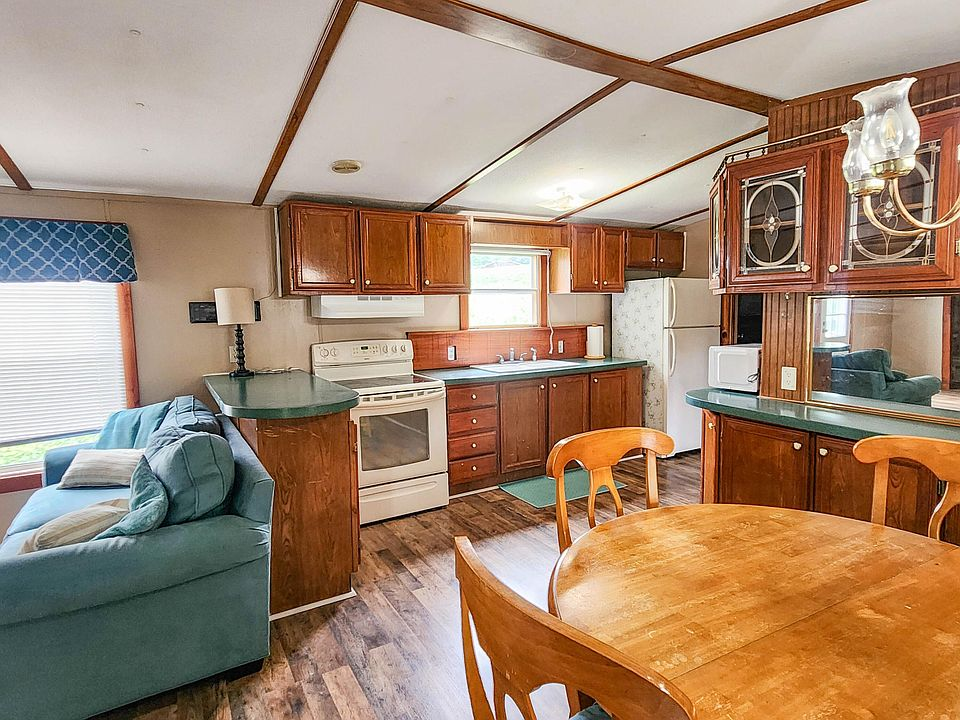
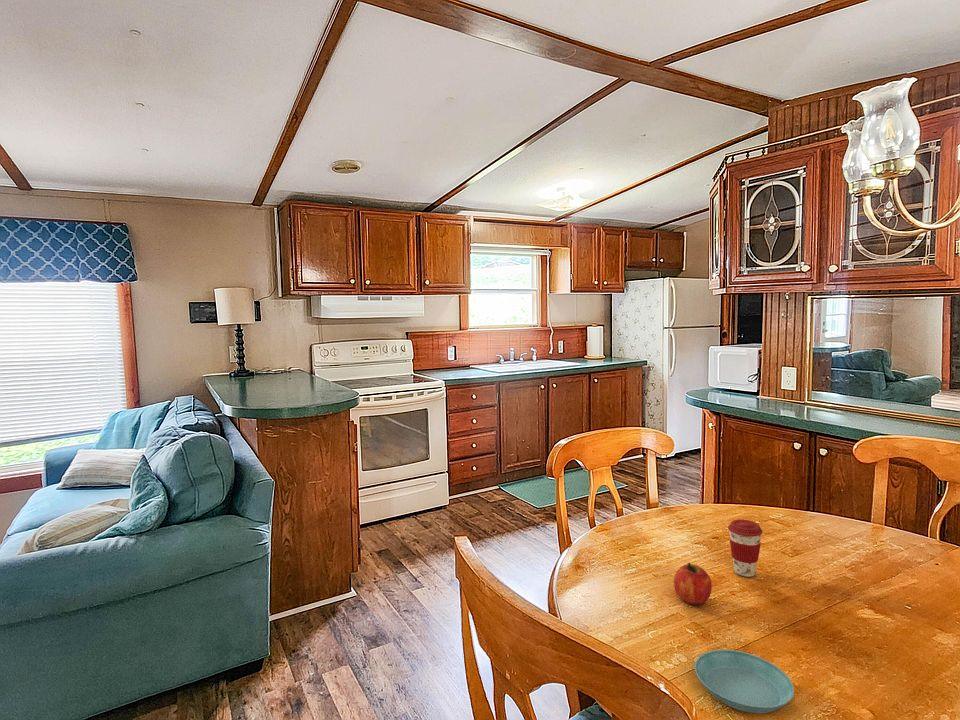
+ coffee cup (744, 548)
+ saucer (742, 683)
+ fruit (692, 582)
